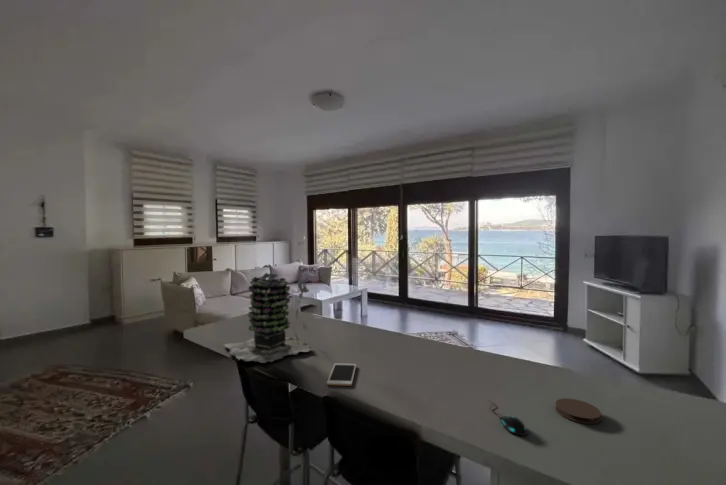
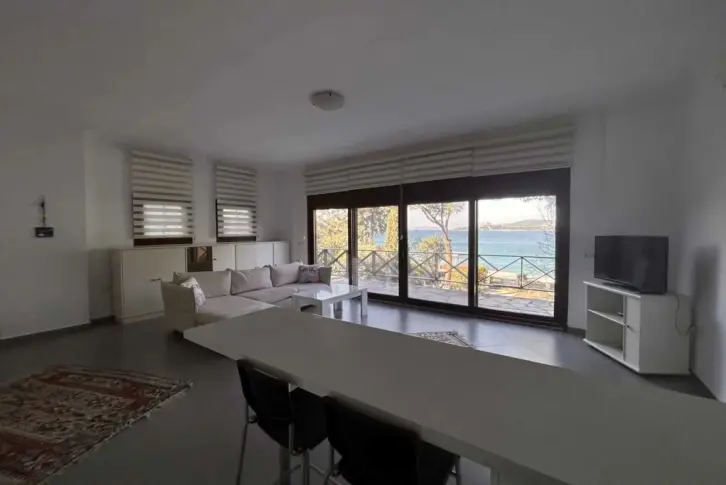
- coaster (577, 410)
- mouse (506, 415)
- cell phone (342, 373)
- succulent plant (267, 310)
